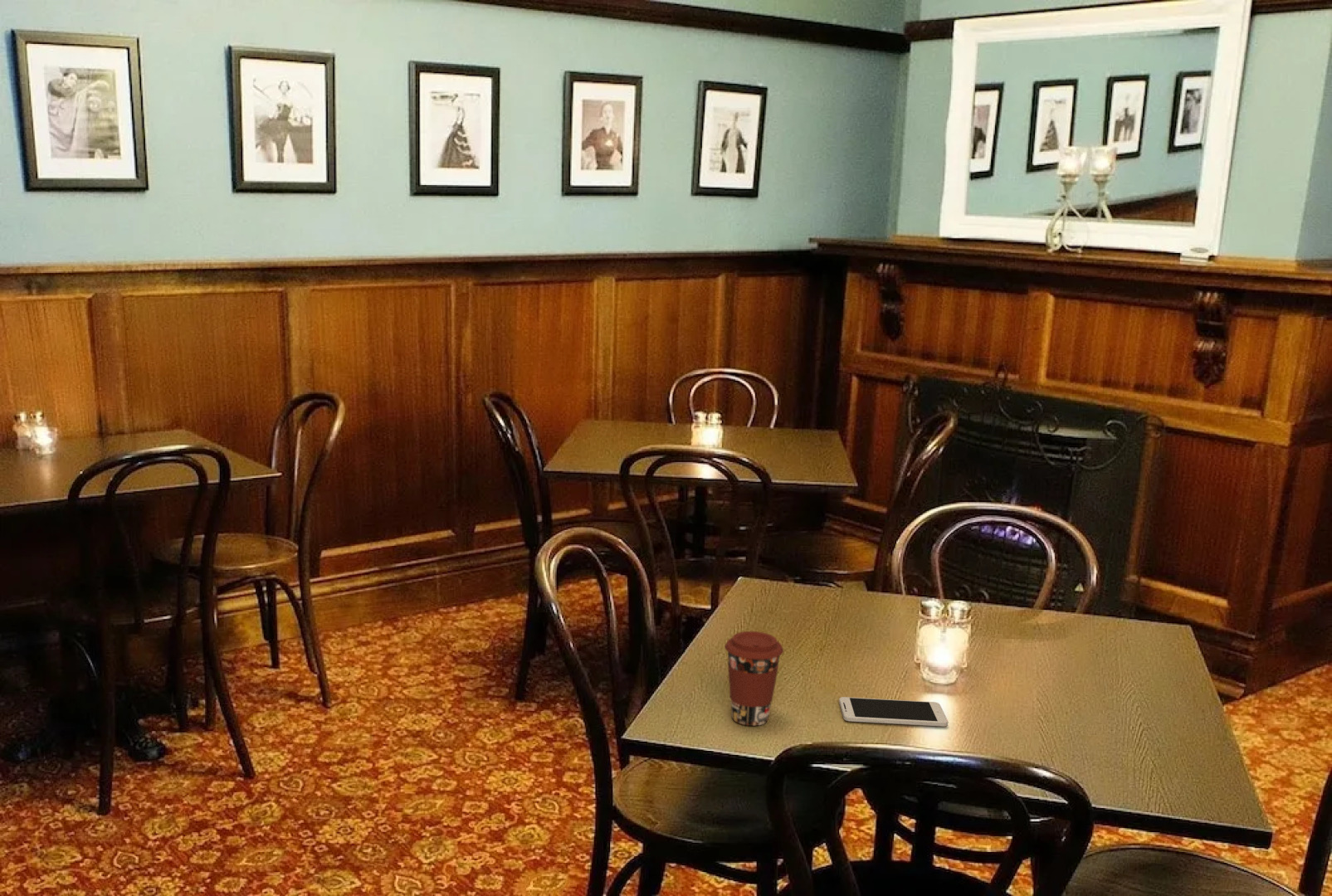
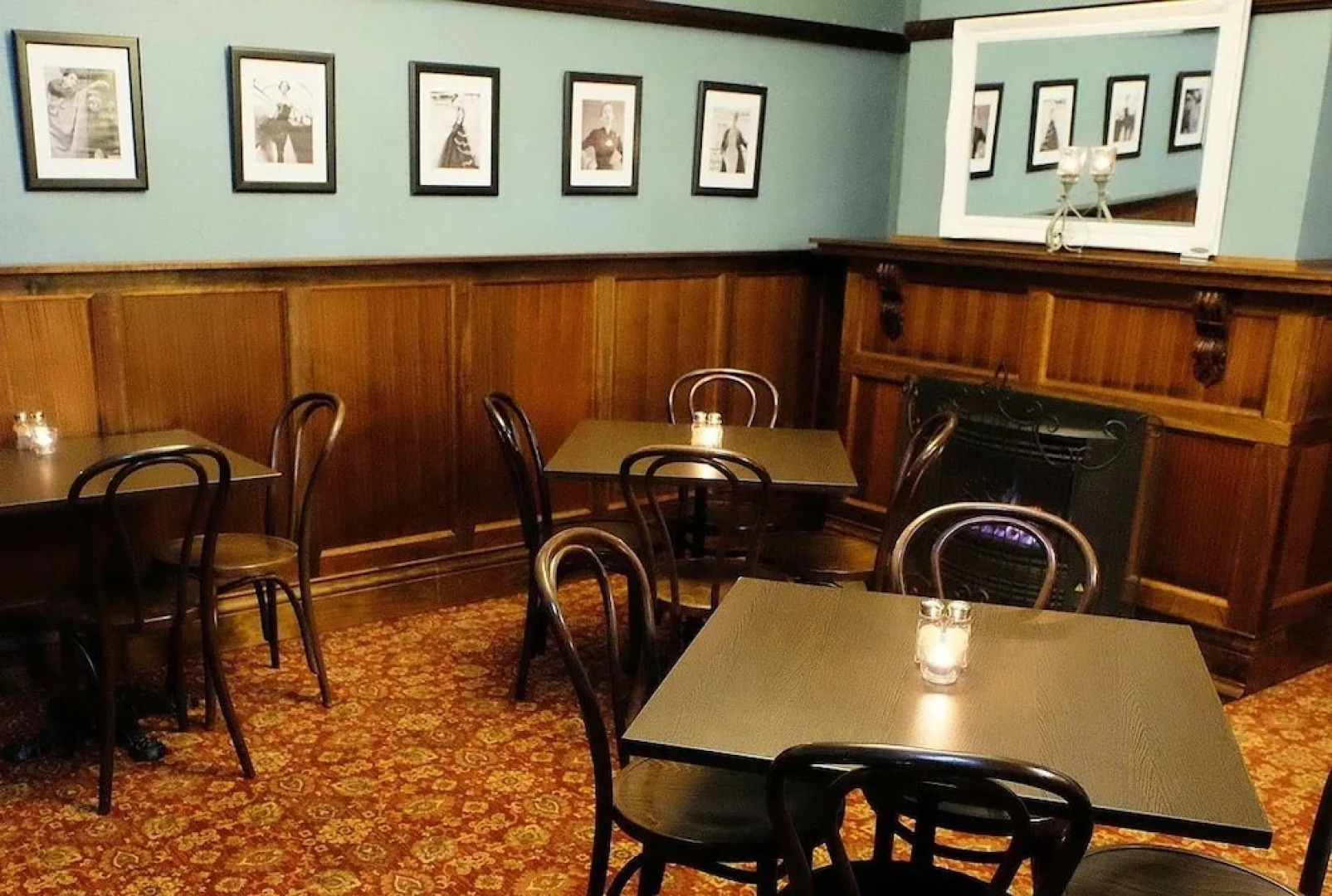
- smartphone (892, 711)
- coffee cup (752, 679)
